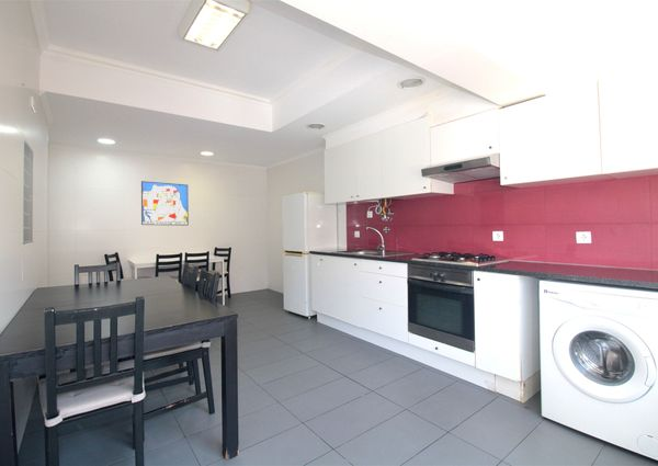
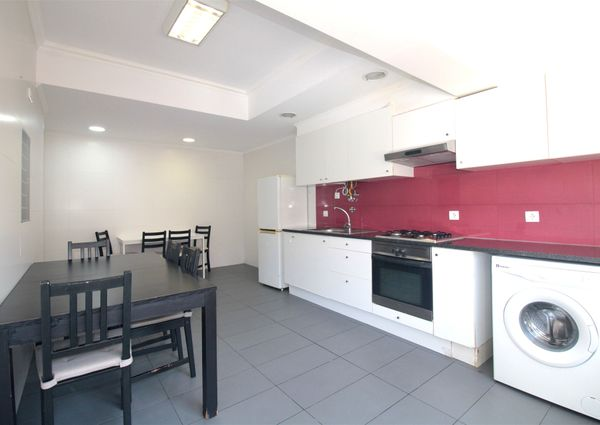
- wall art (166, 204)
